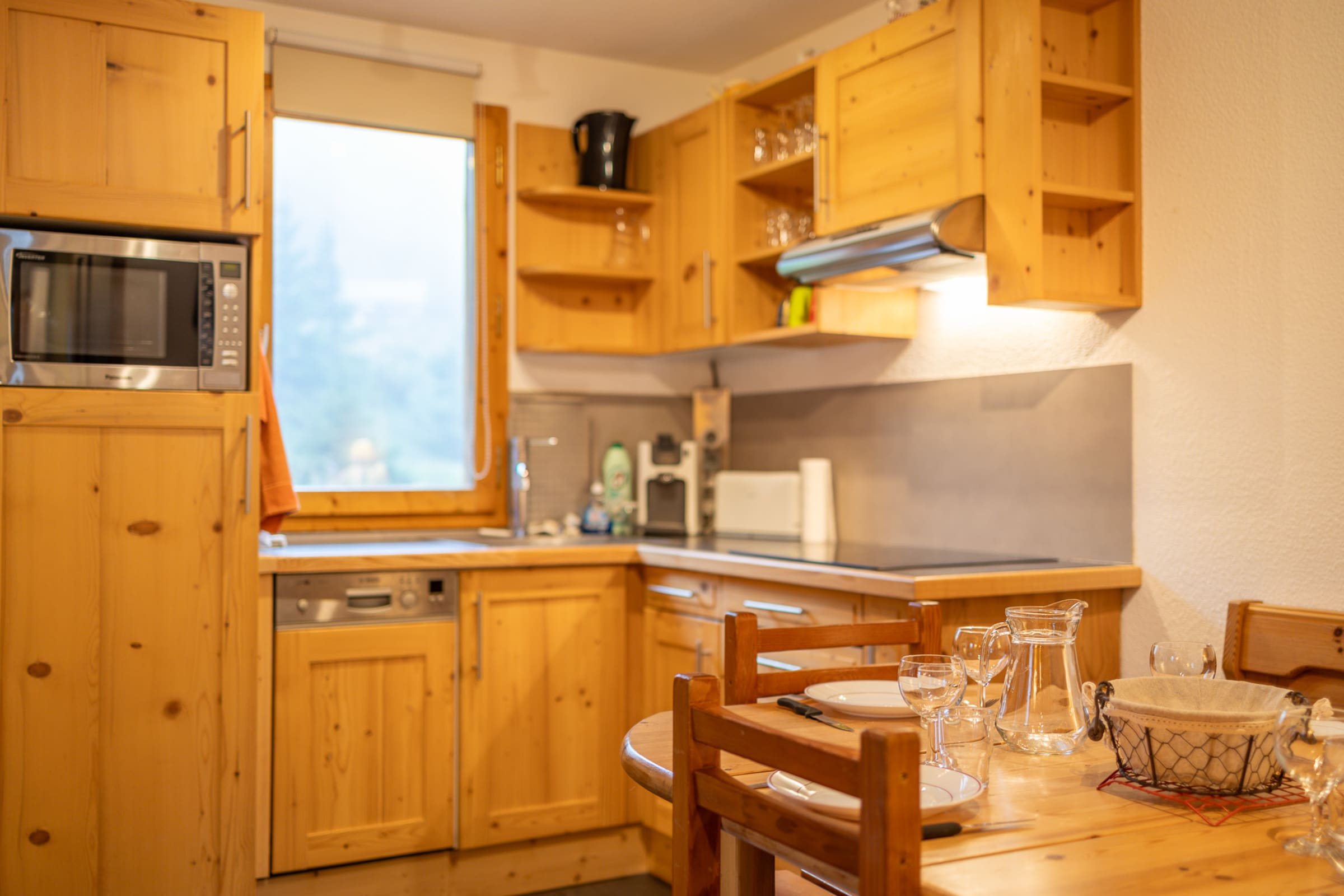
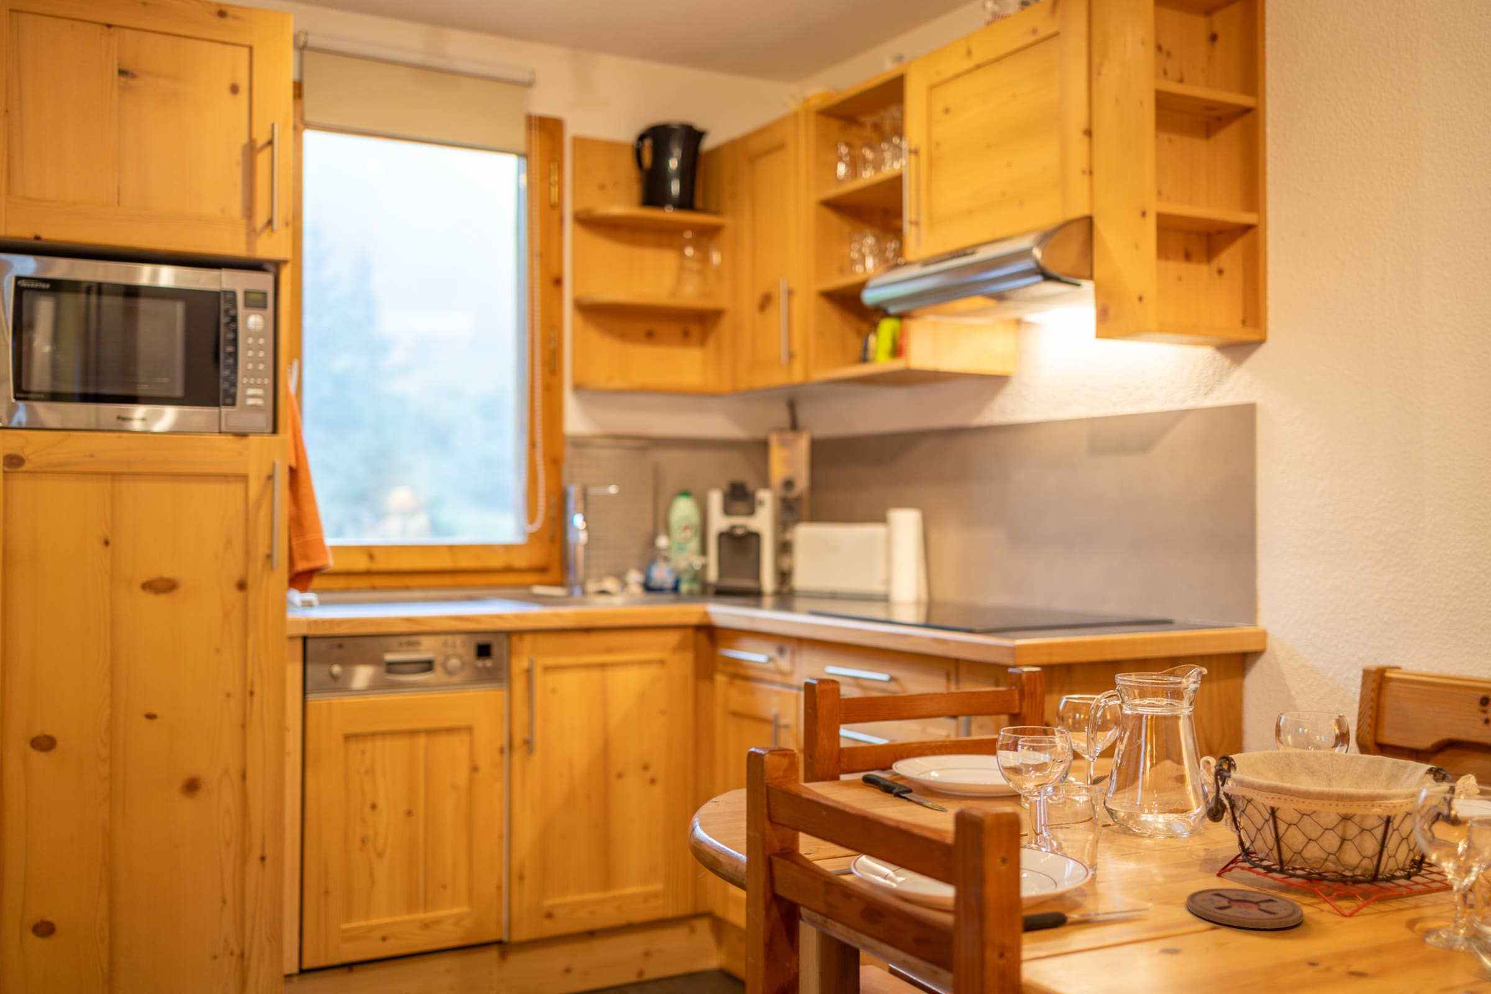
+ coaster (1244, 907)
